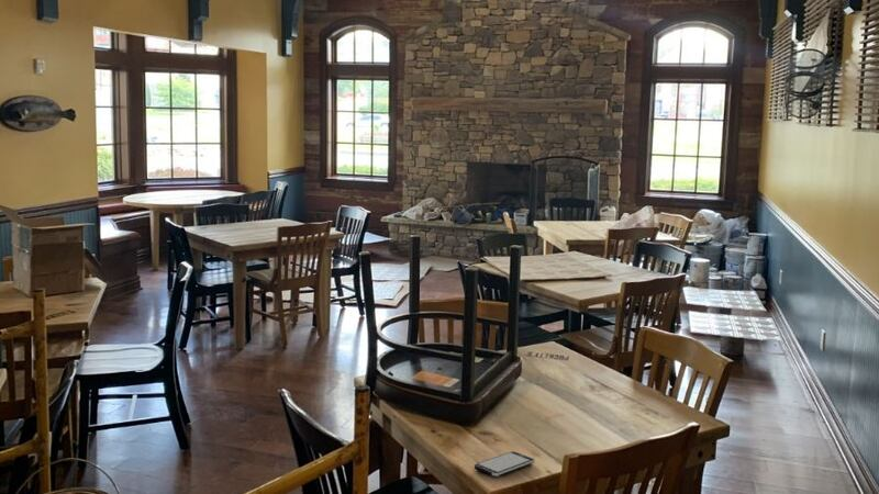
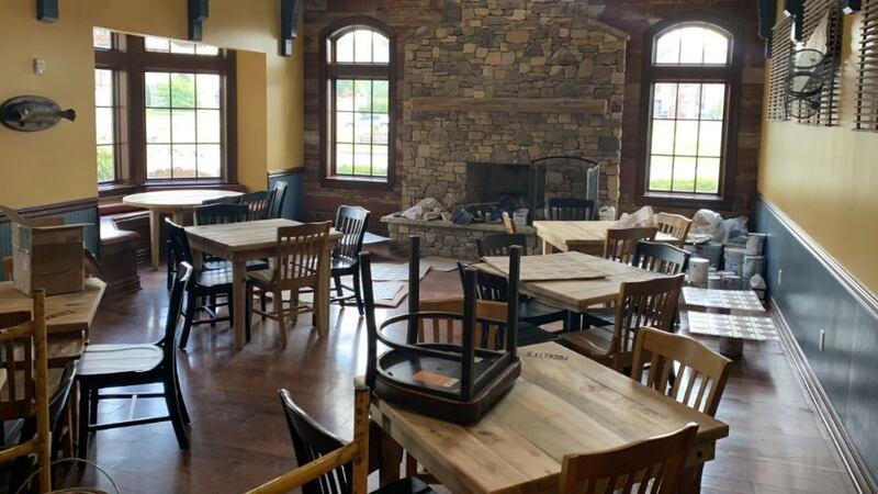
- smartphone (504, 463)
